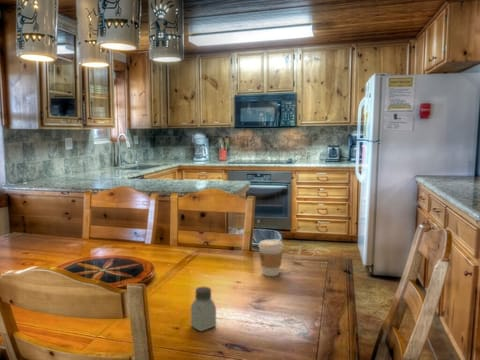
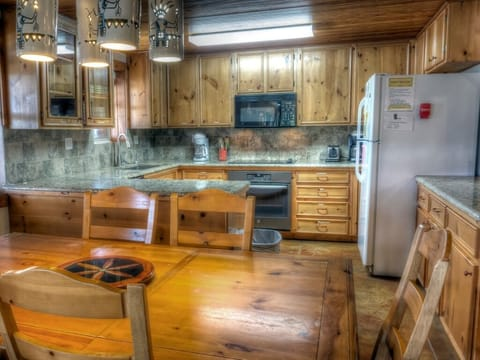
- saltshaker (203, 307)
- coffee cup (270, 257)
